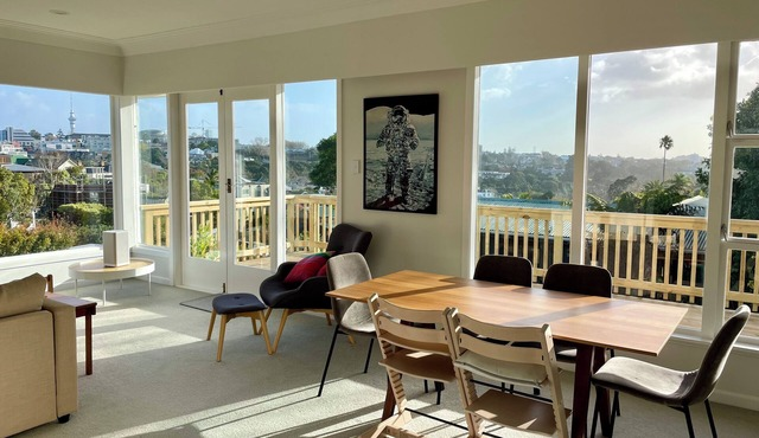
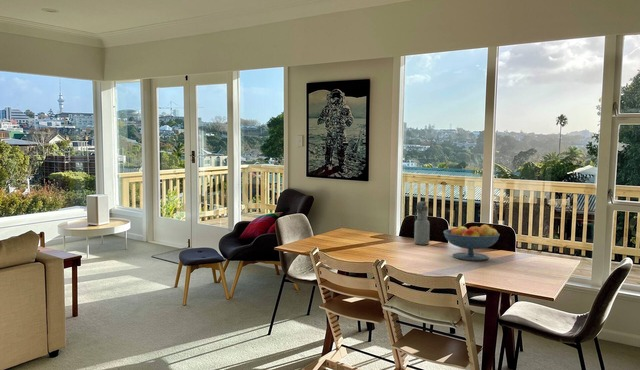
+ fruit bowl (470, 240)
+ water bottle (421, 222)
